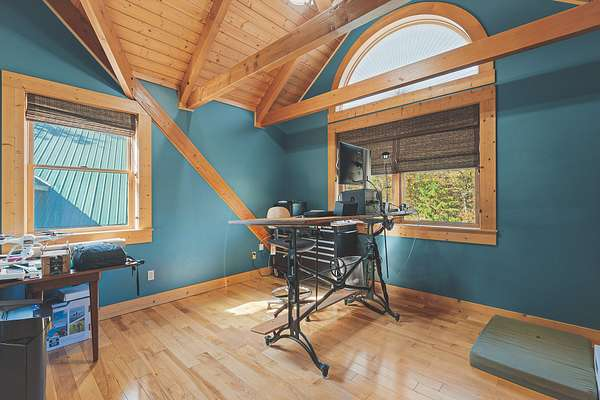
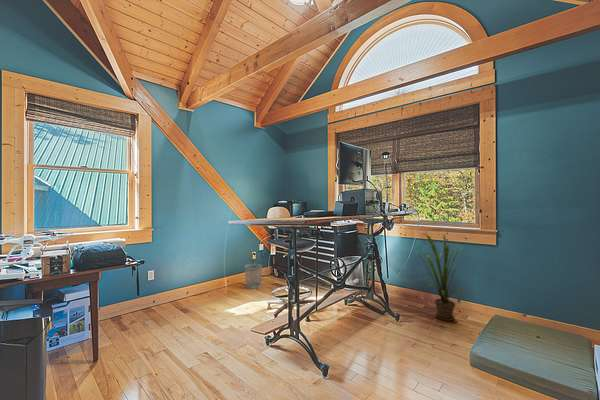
+ wastebasket (253, 276)
+ house plant (443, 276)
